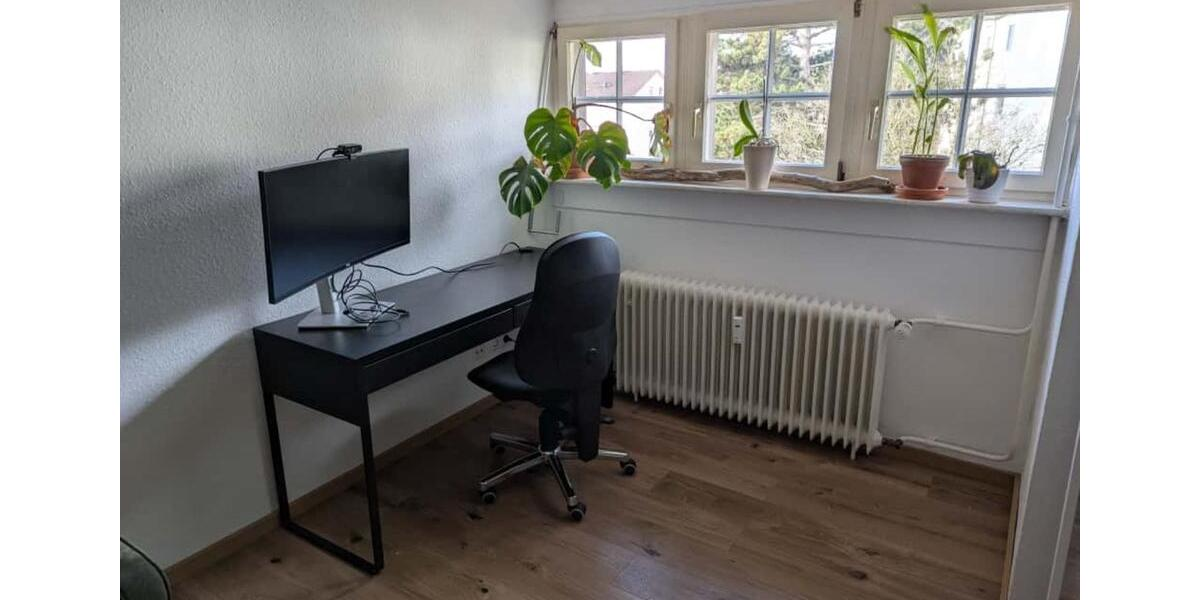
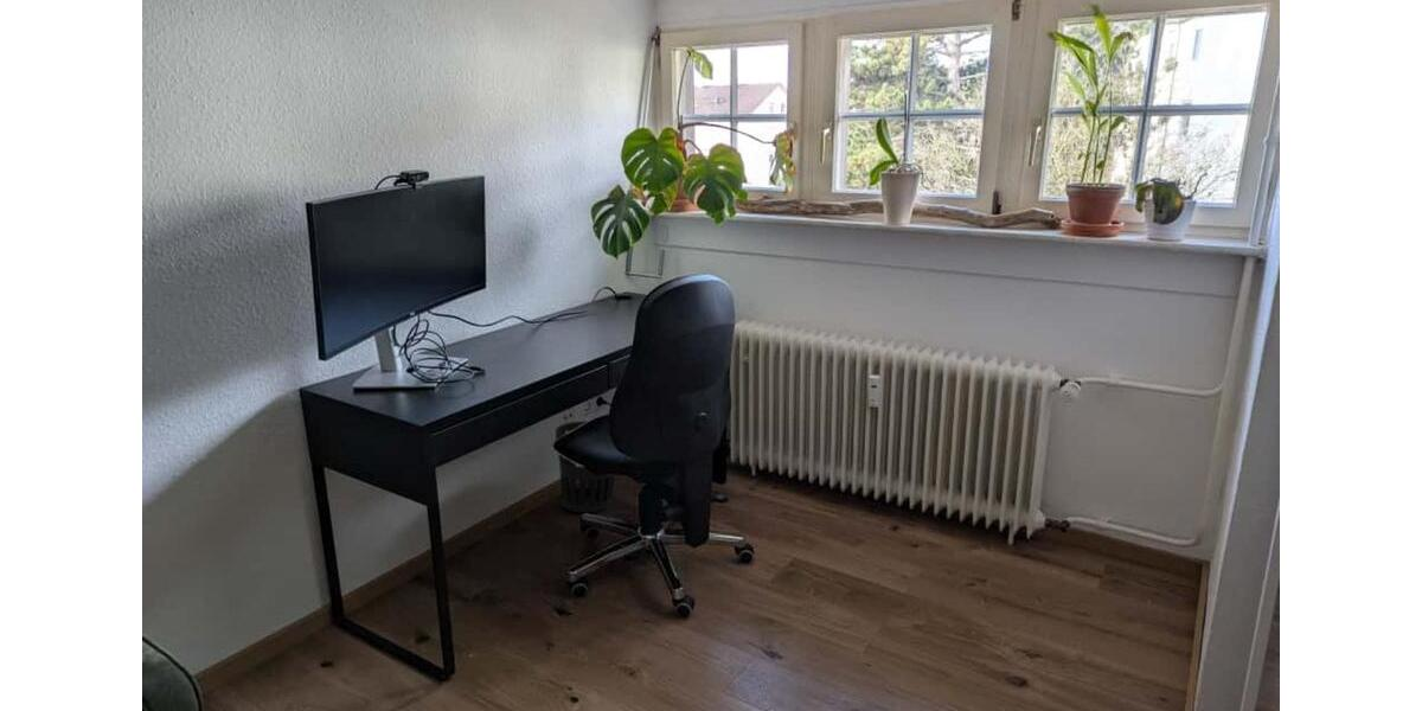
+ wastebasket (584, 469)
